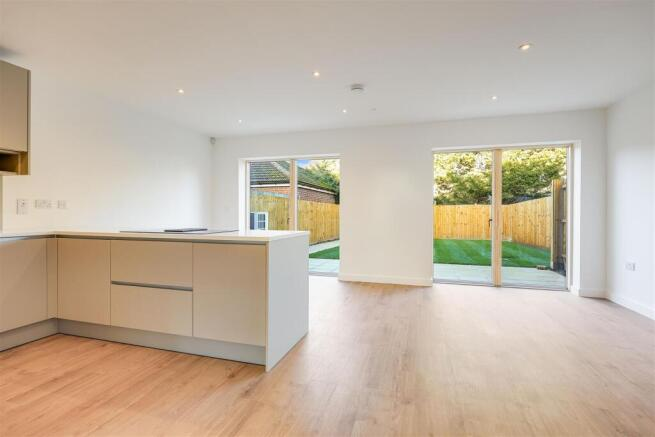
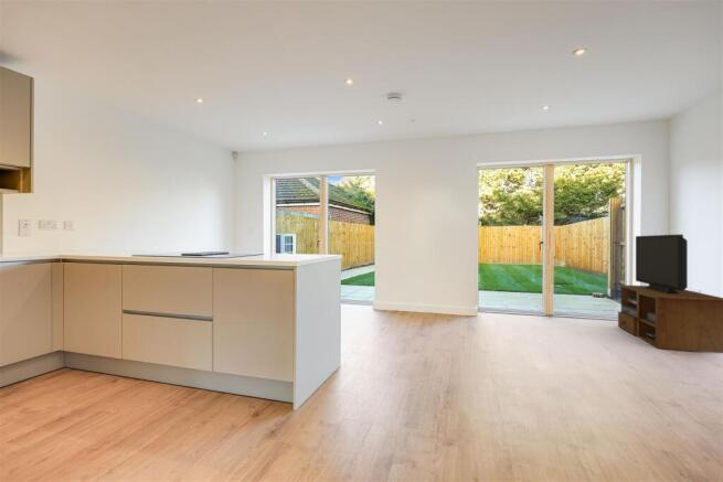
+ tv stand (661, 287)
